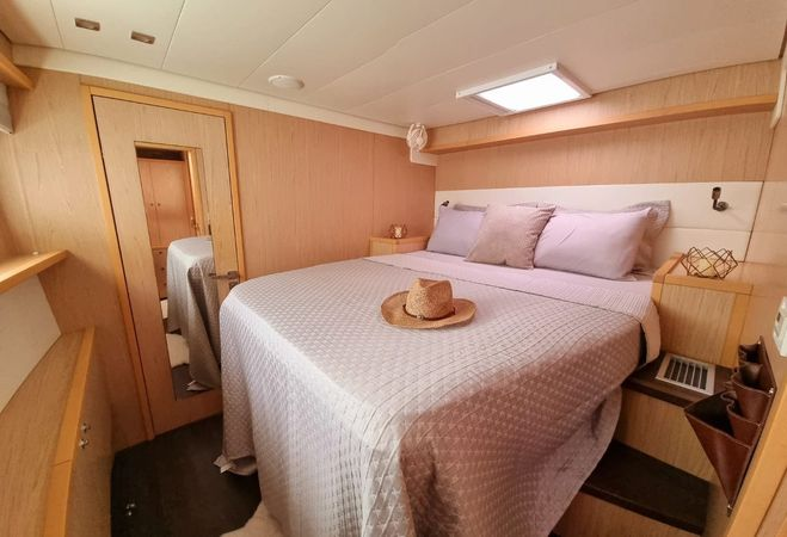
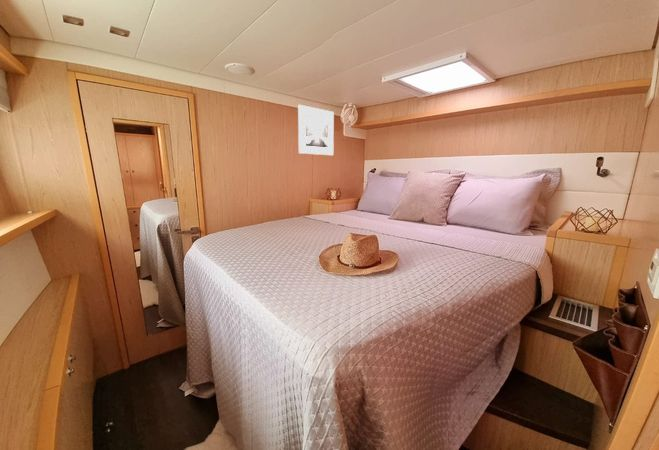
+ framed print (316, 131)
